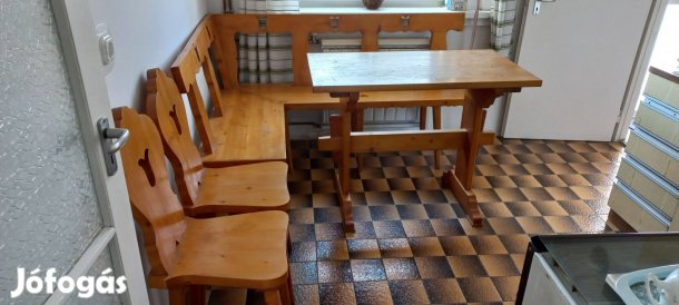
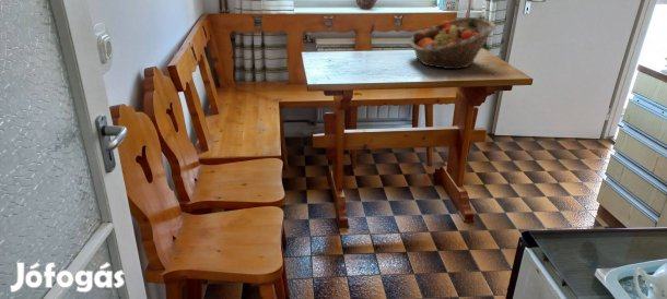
+ fruit basket (449, 40)
